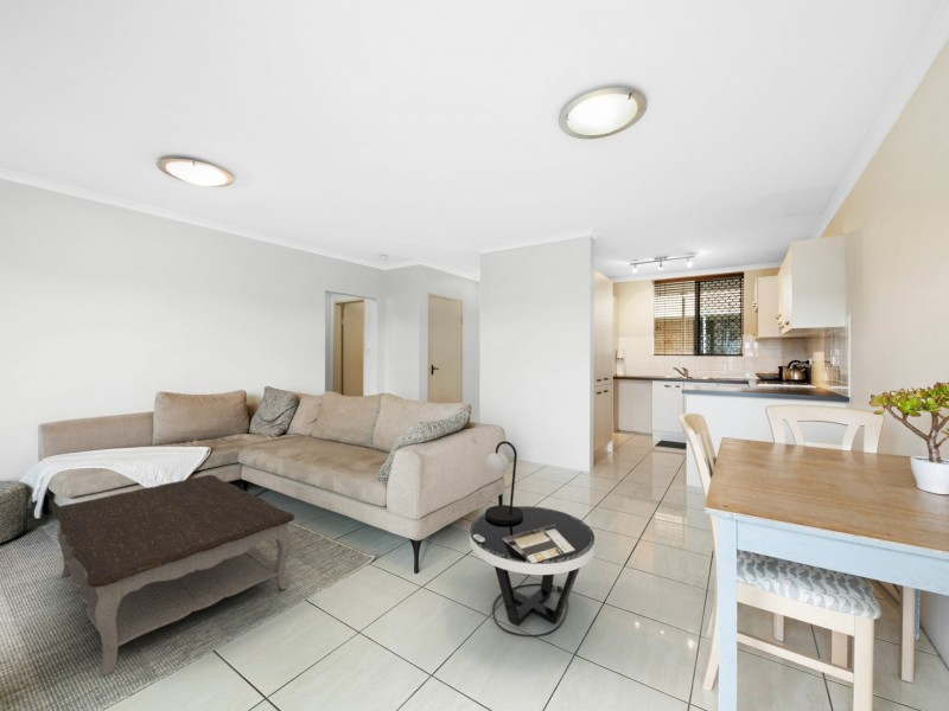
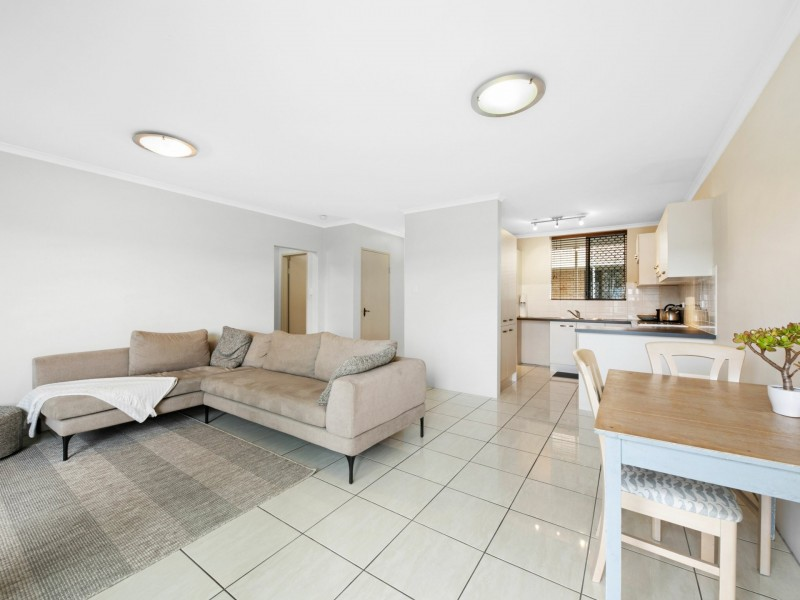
- side table (530, 568)
- table lamp (503, 469)
- coffee table (171, 545)
- brochure (537, 537)
